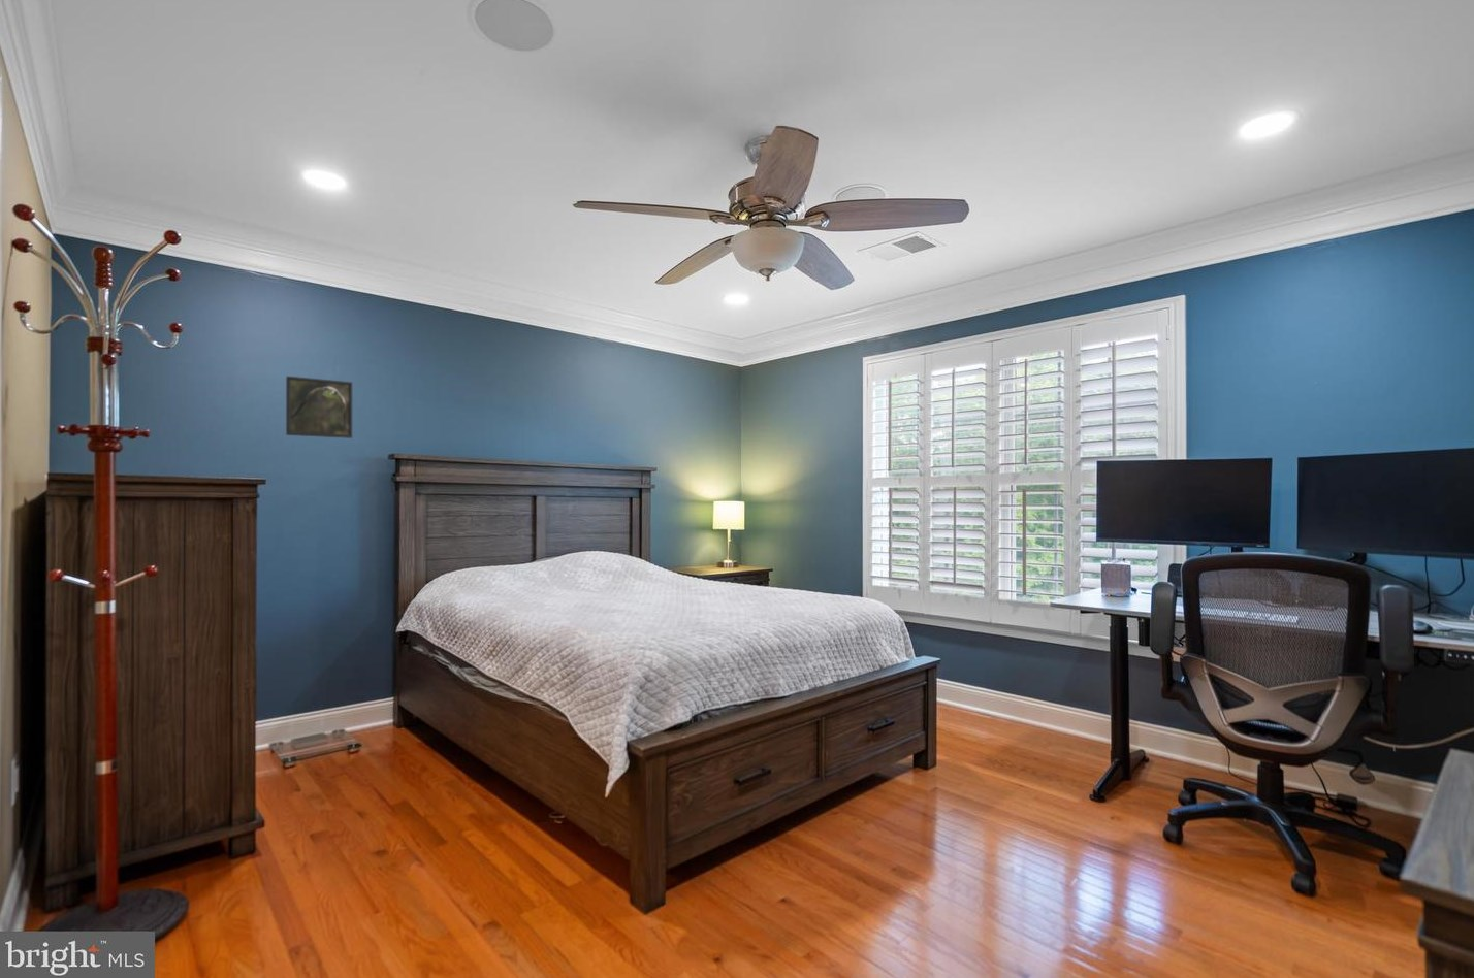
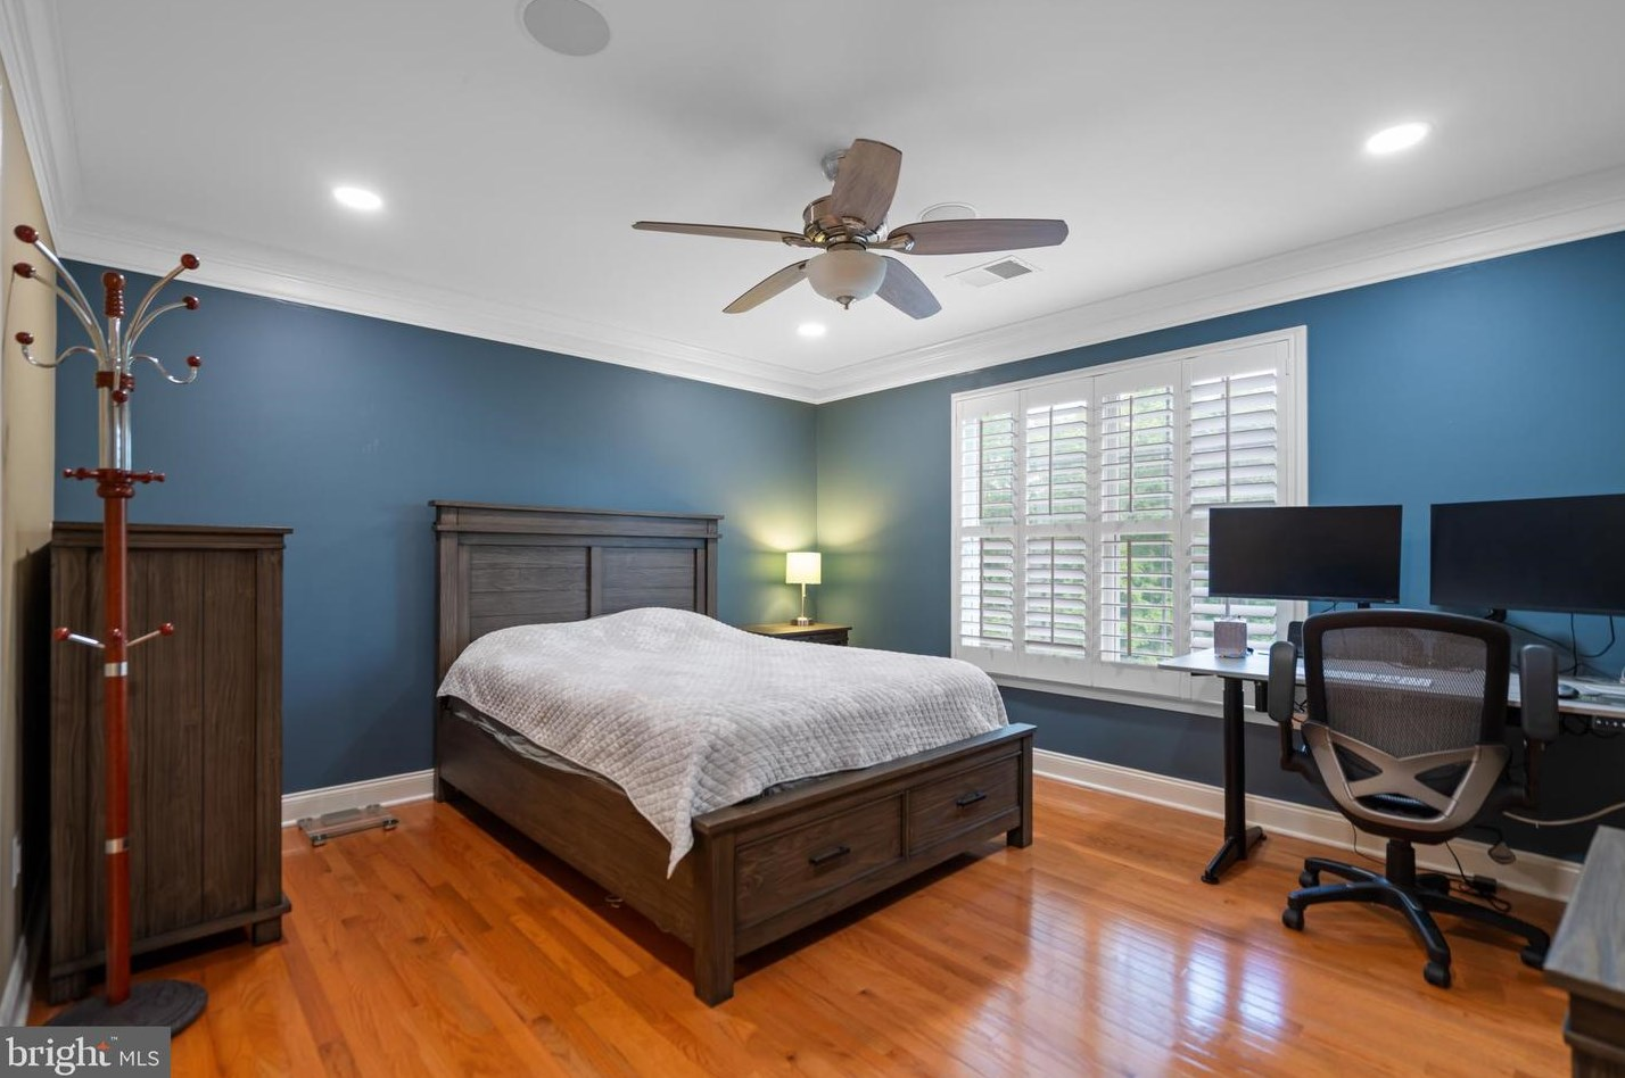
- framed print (320, 407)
